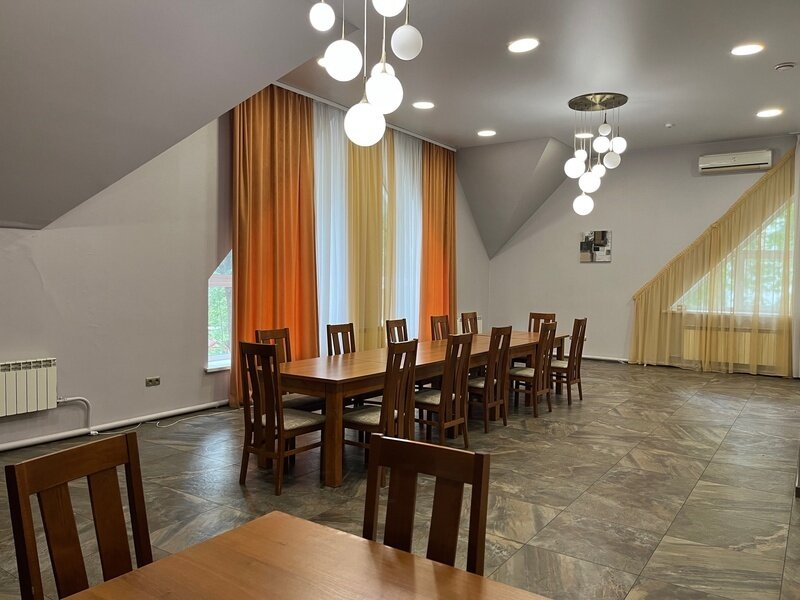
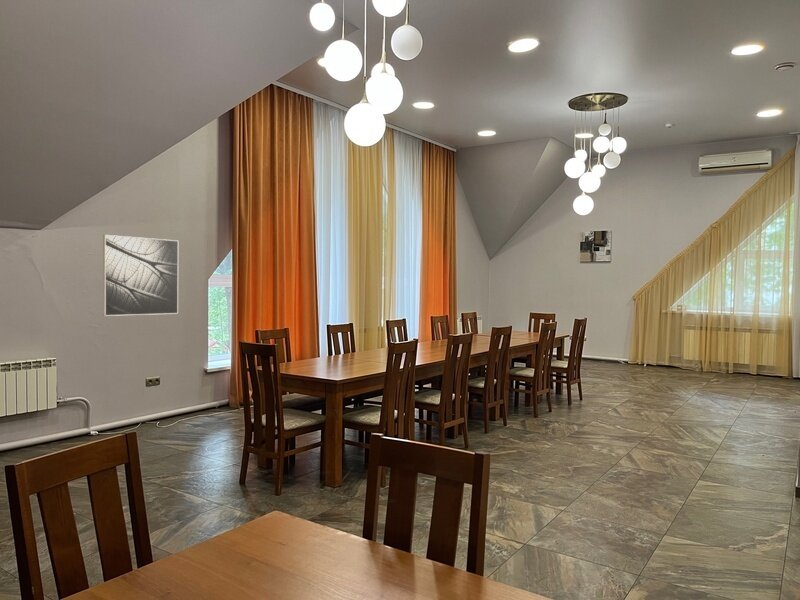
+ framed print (142, 276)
